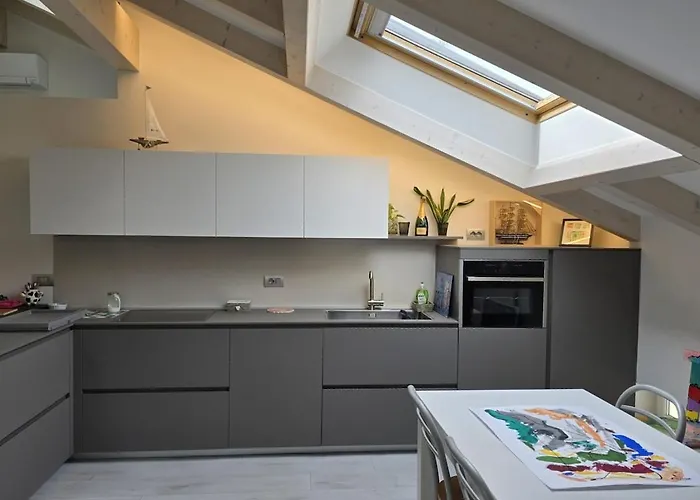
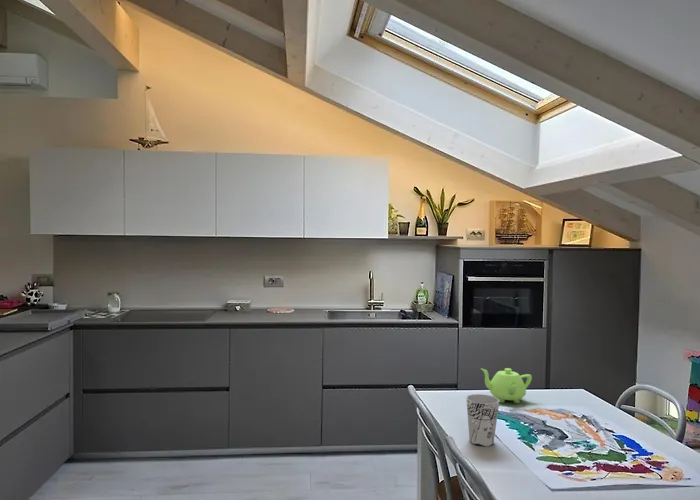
+ cup (482, 420)
+ teapot (506, 385)
